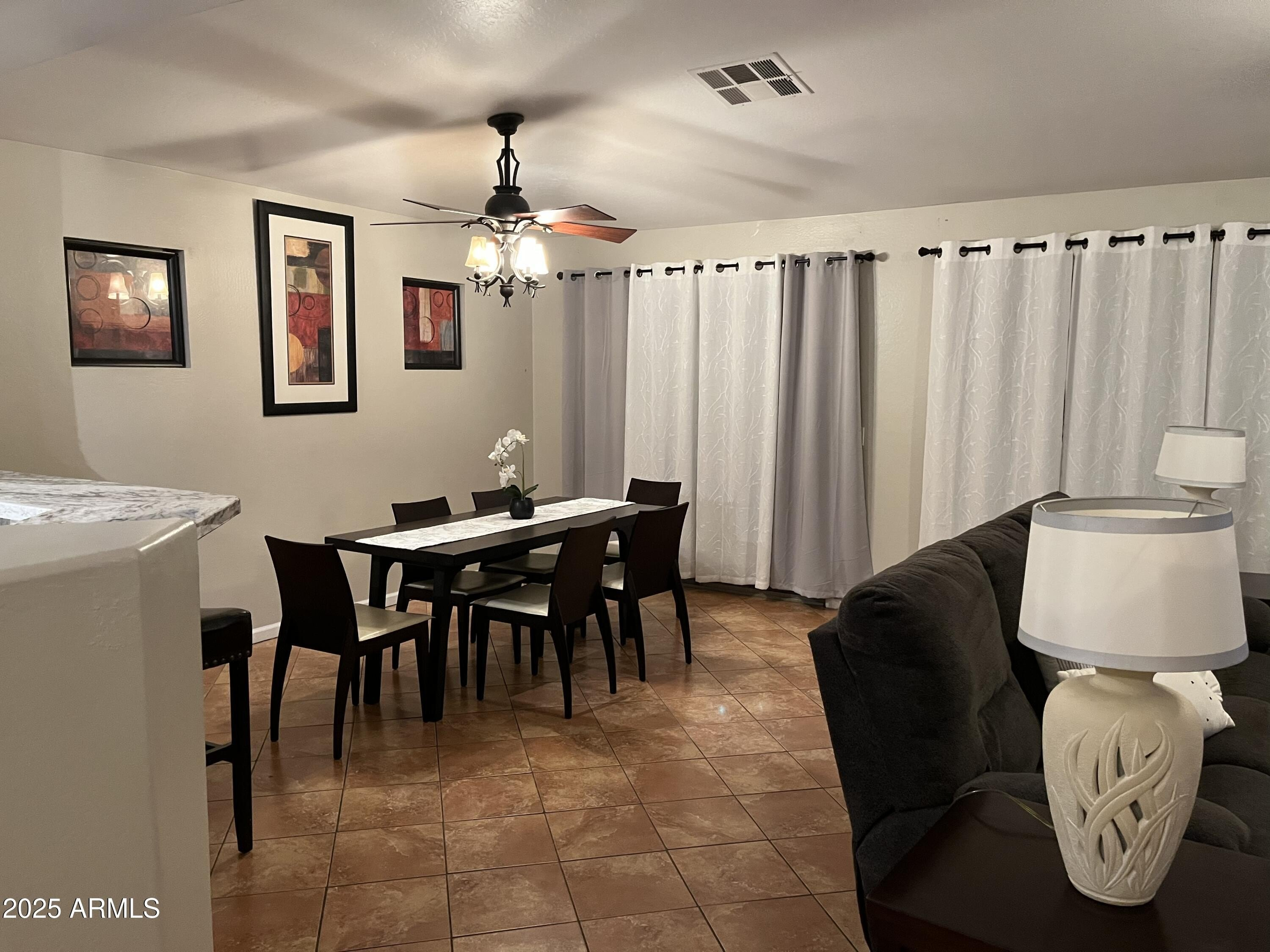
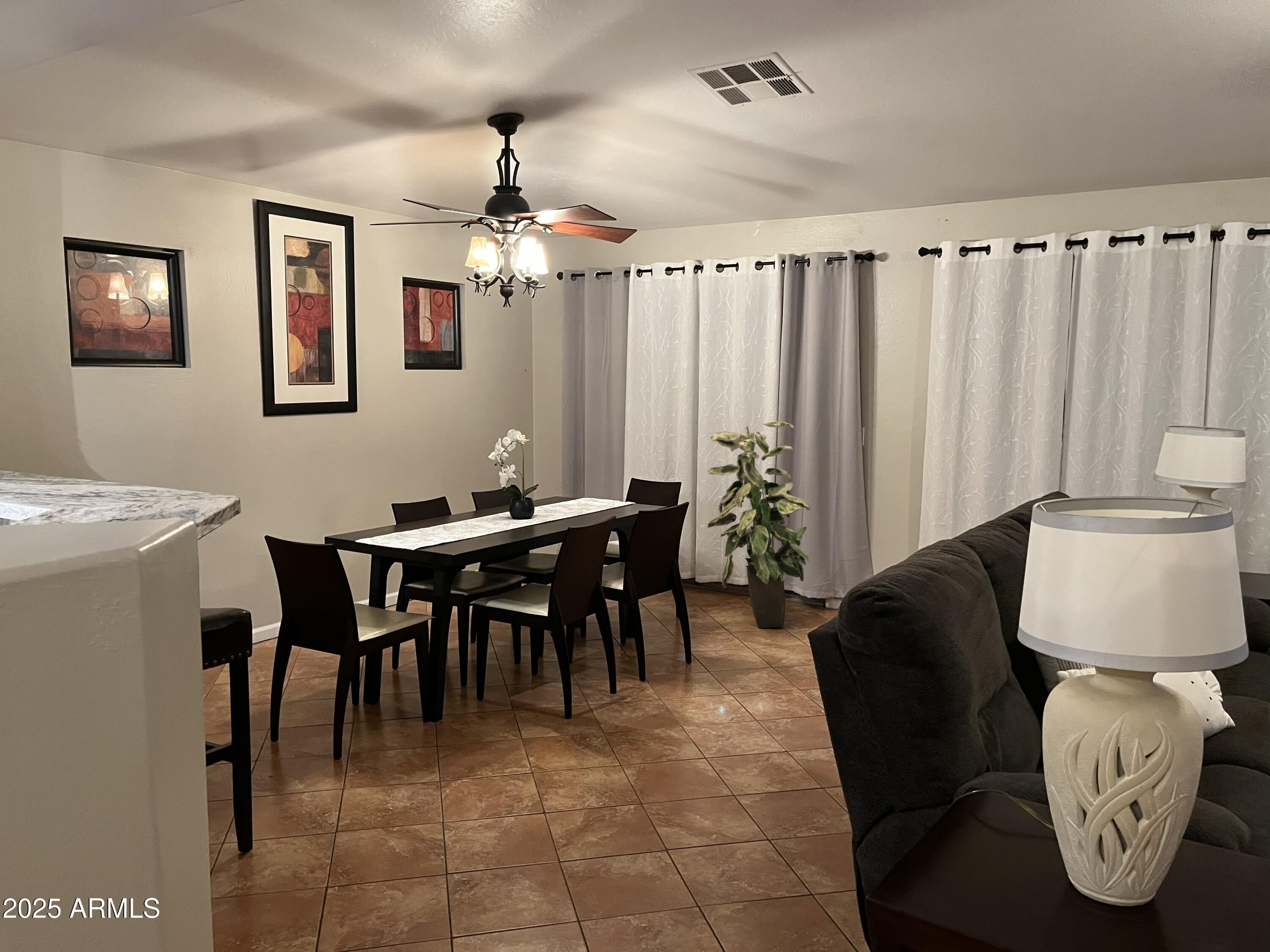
+ indoor plant (762, 526)
